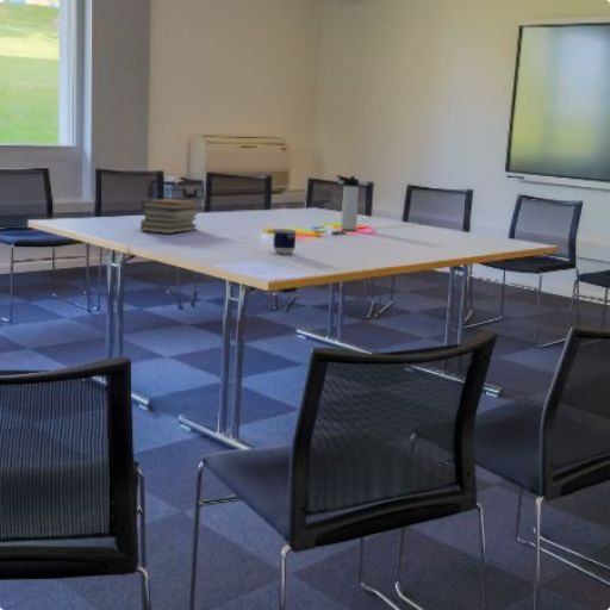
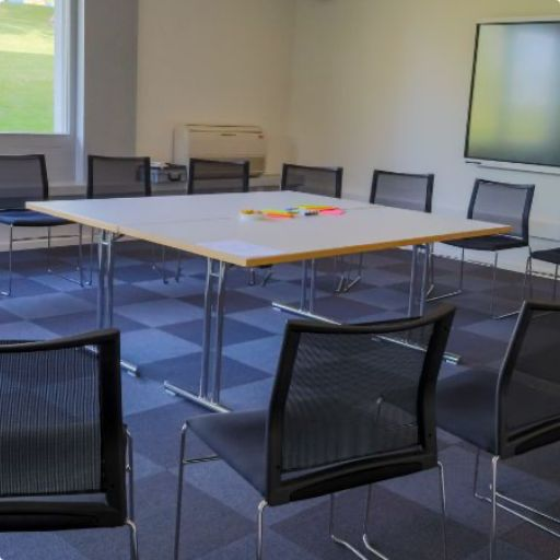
- cup (284, 242)
- thermos bottle (346, 203)
- book stack (170, 216)
